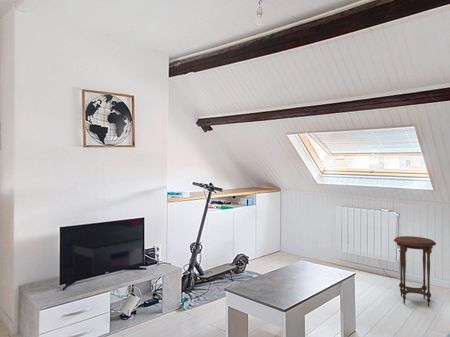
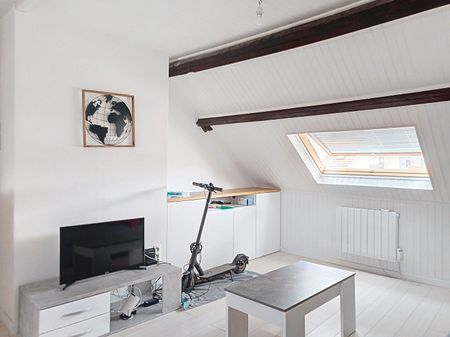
- side table (405, 270)
